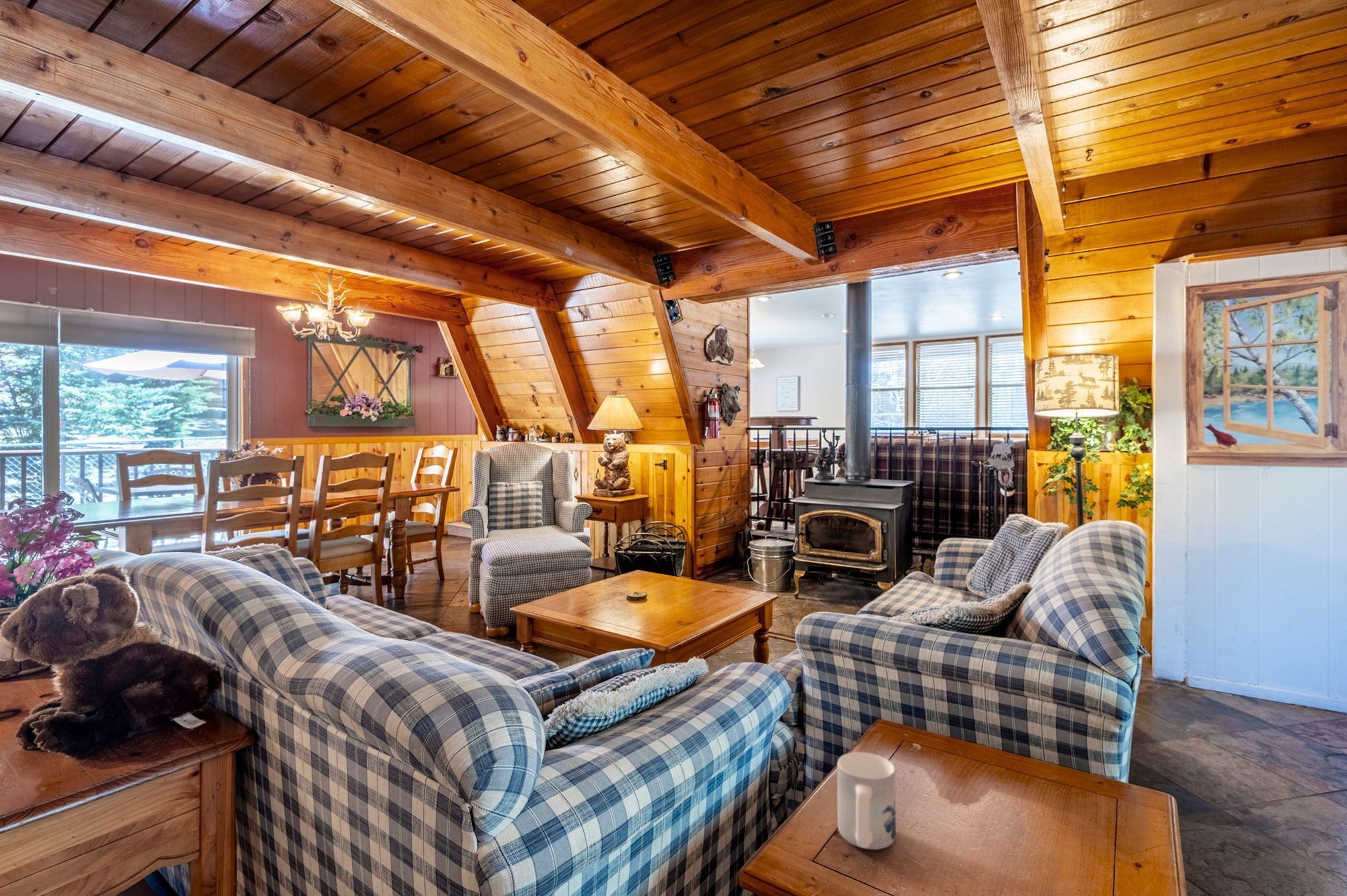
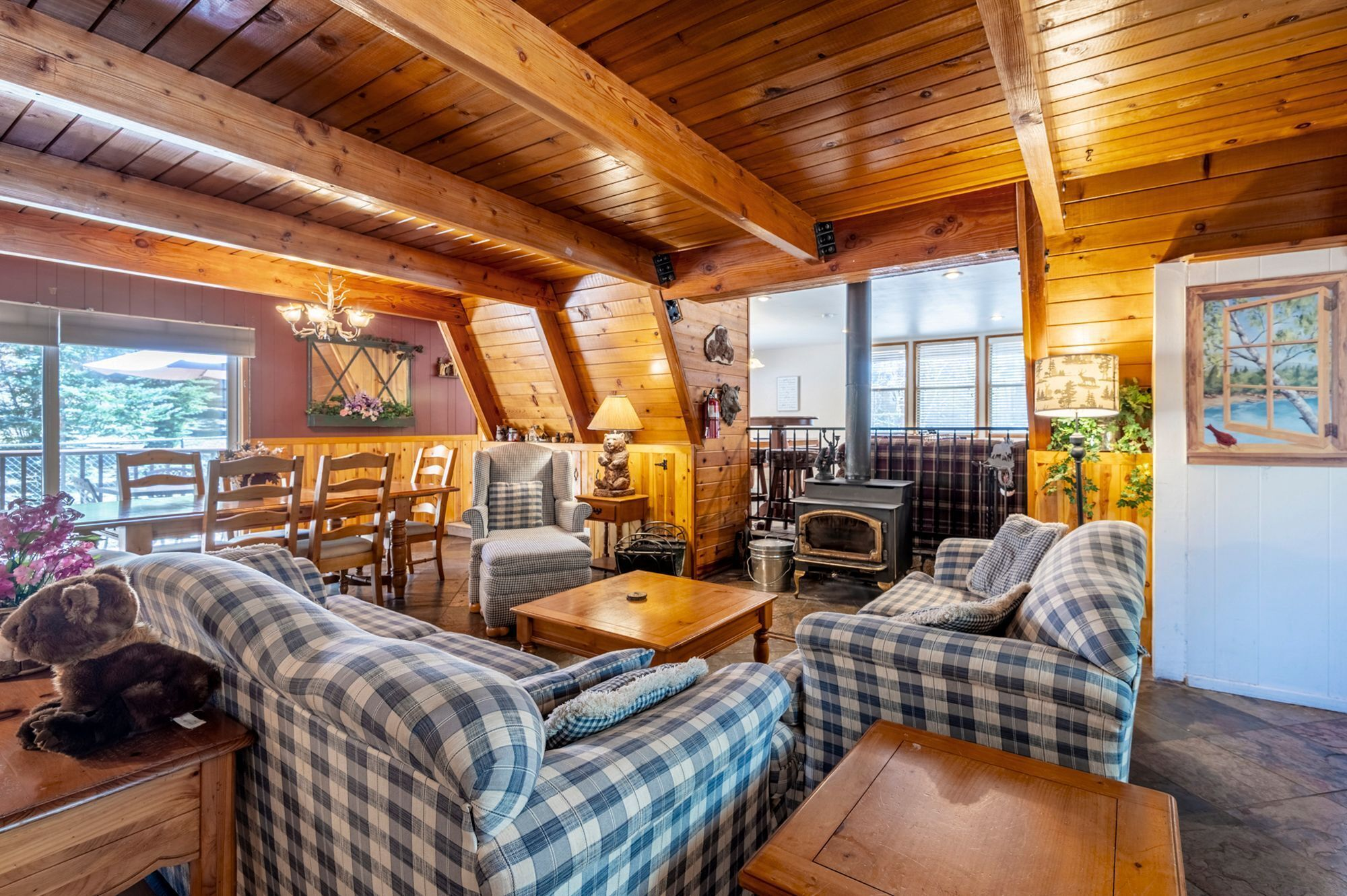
- mug (869, 804)
